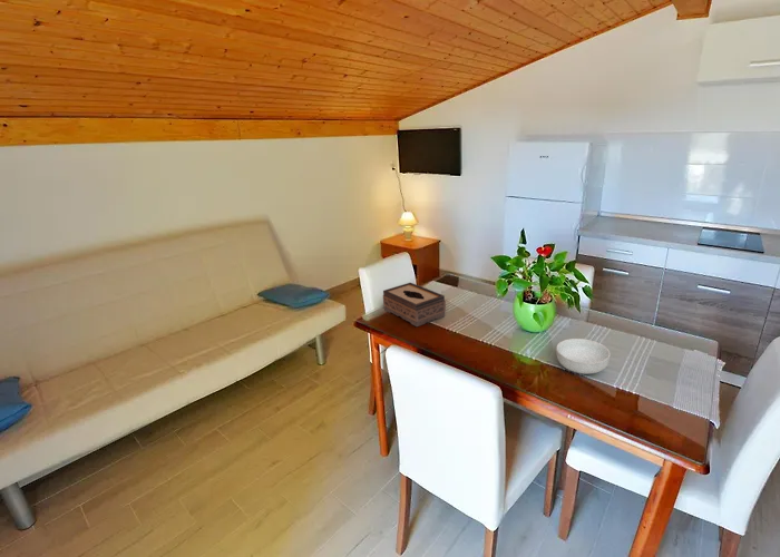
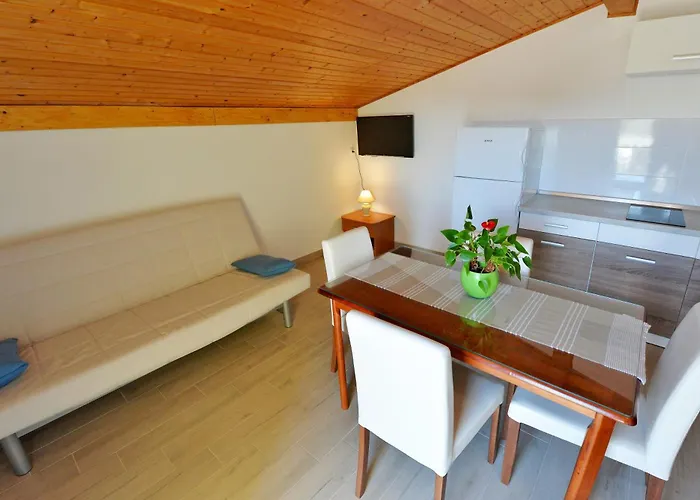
- cereal bowl (582, 359)
- tissue box (412, 303)
